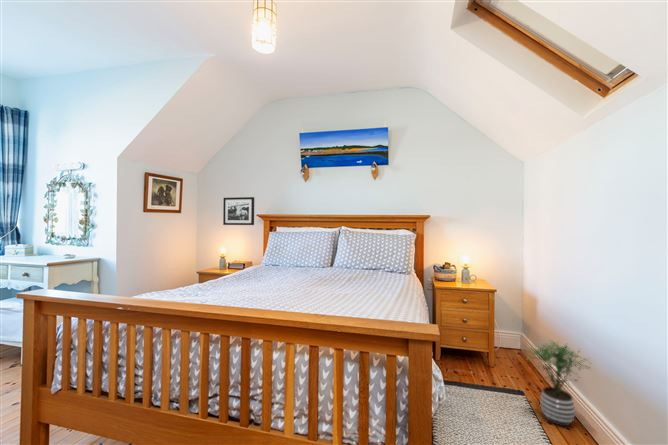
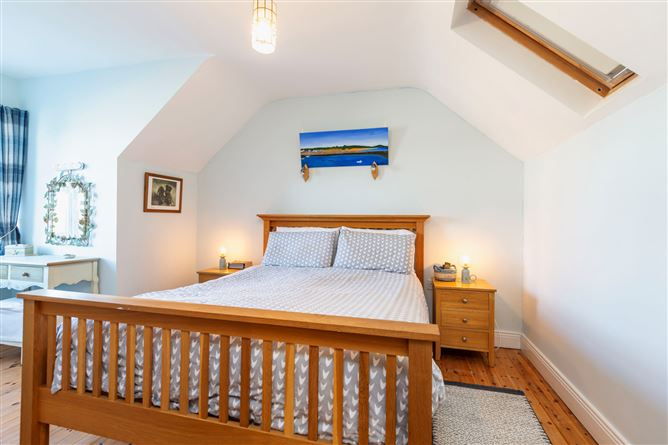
- potted plant (554, 379)
- picture frame (238, 211)
